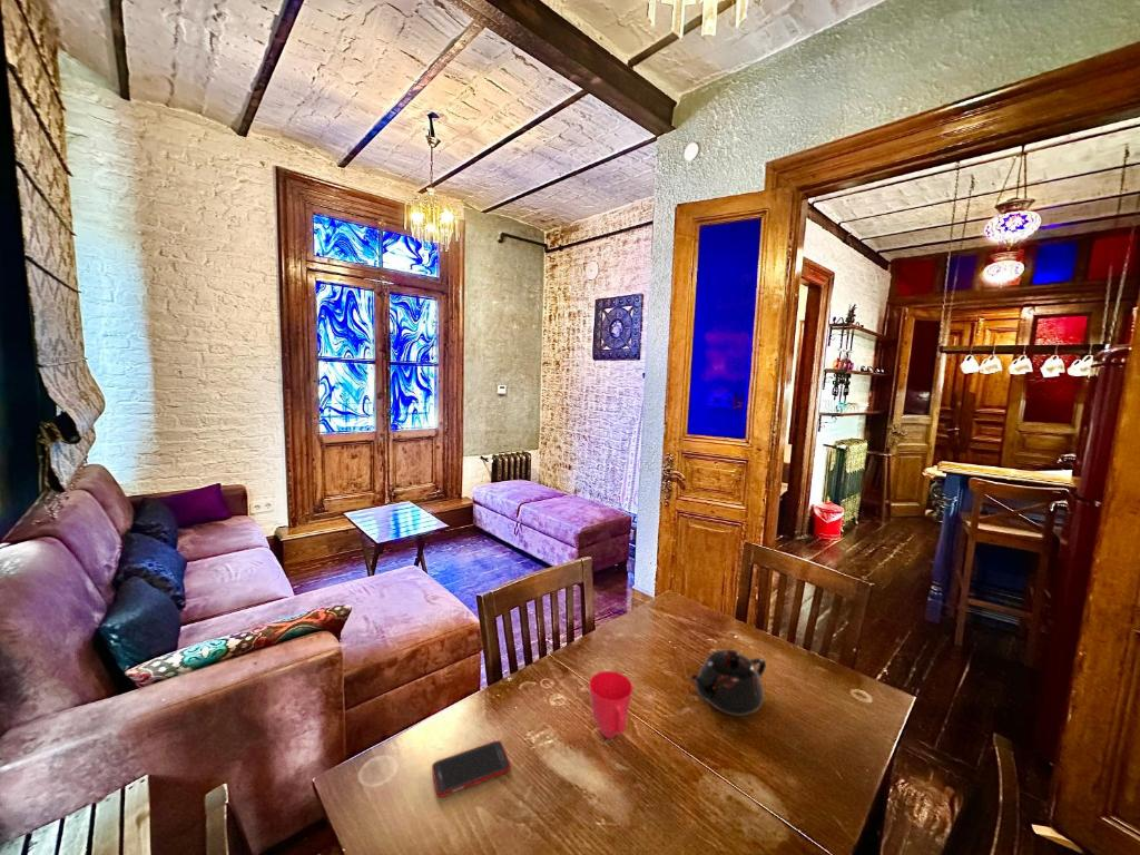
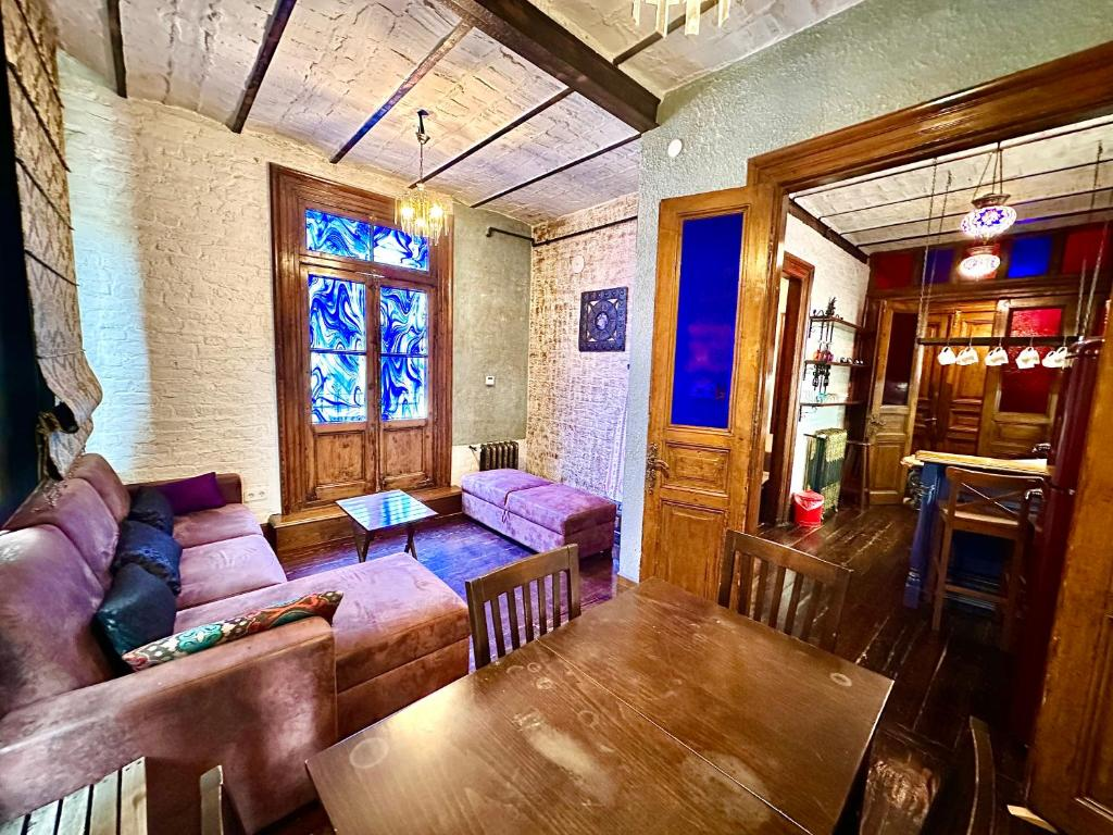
- teapot (728, 677)
- mug (611, 711)
- cell phone (471, 767)
